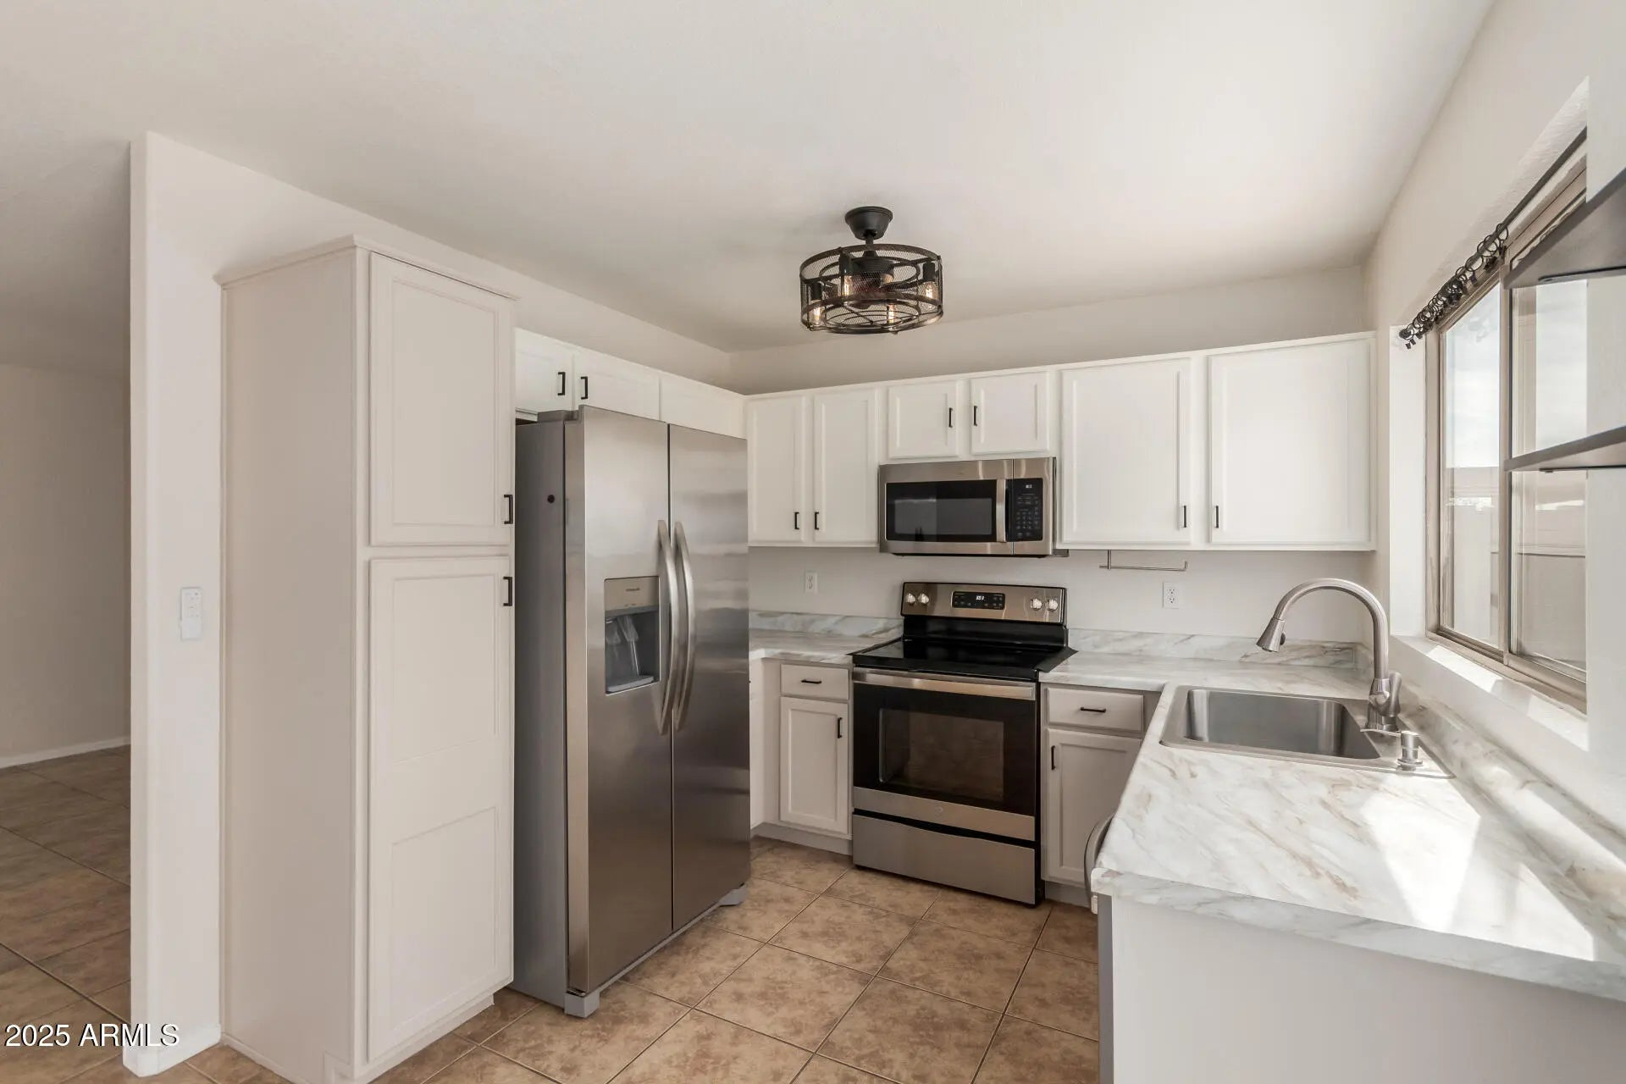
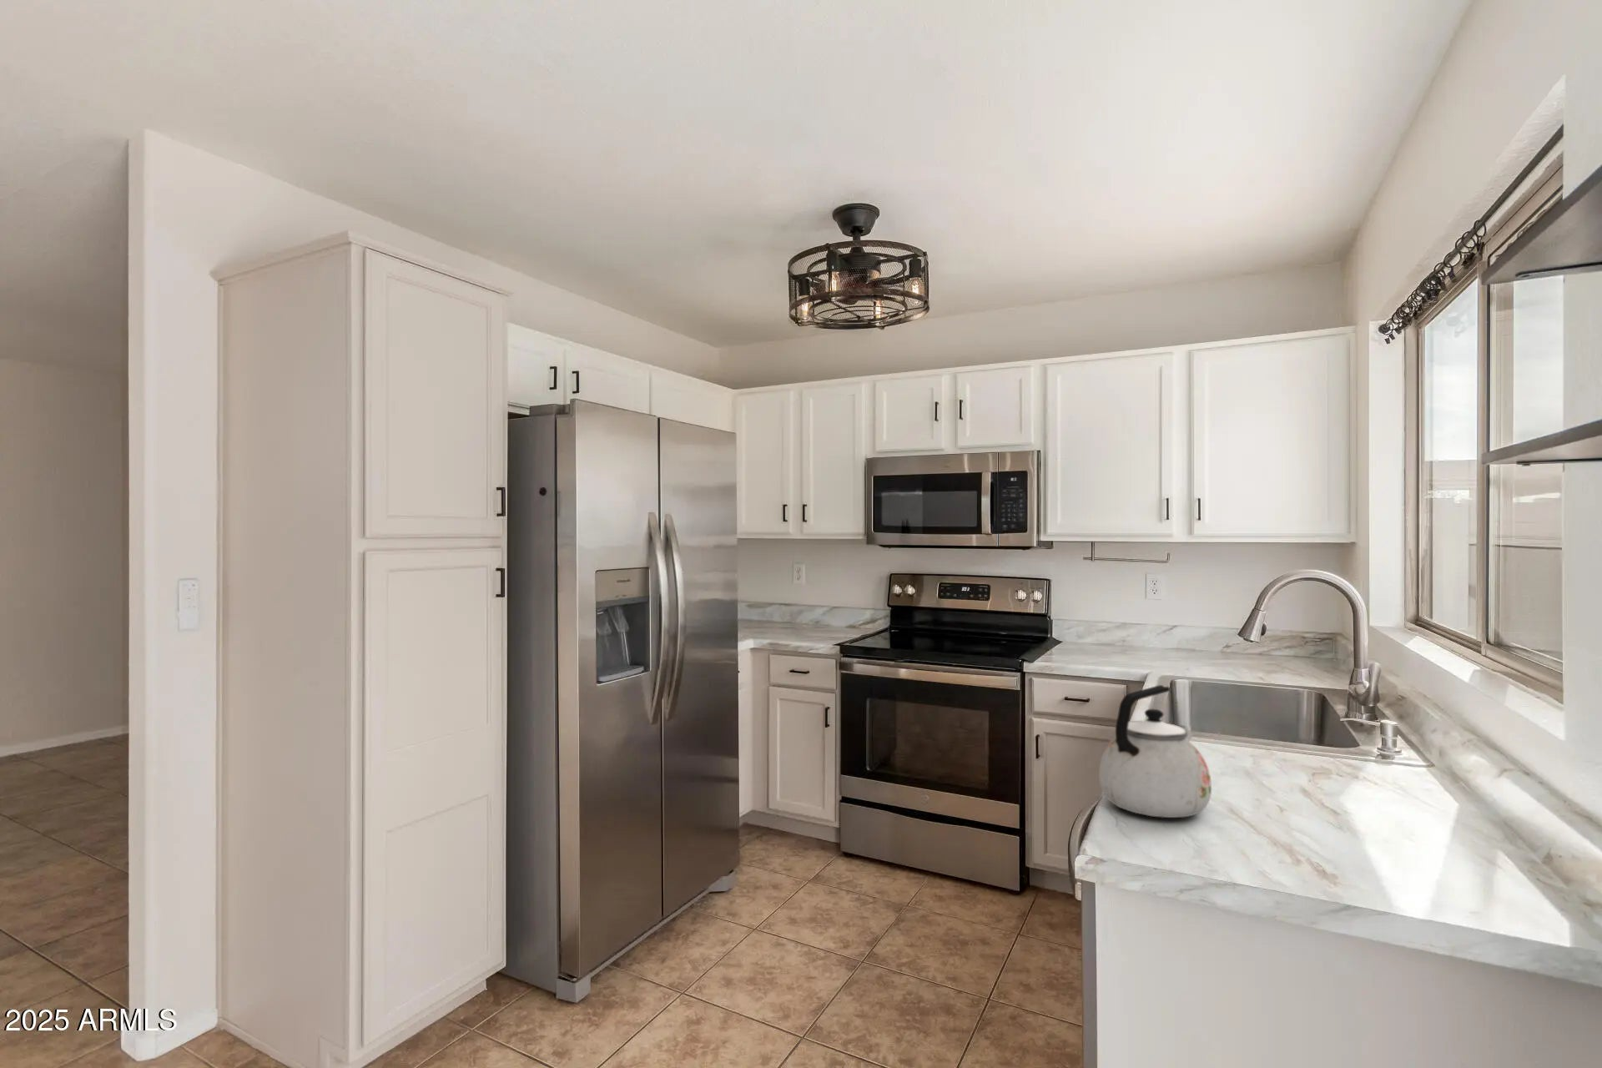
+ kettle (1154, 746)
